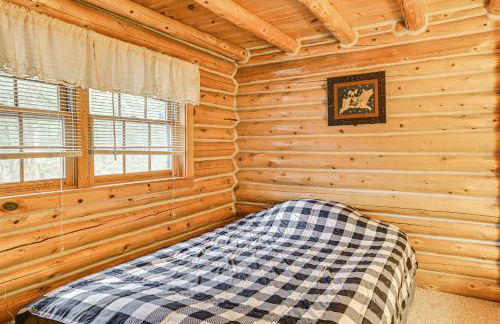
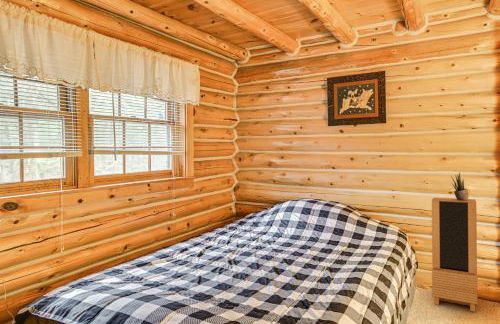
+ potted plant (459, 185)
+ storage cabinet (453, 251)
